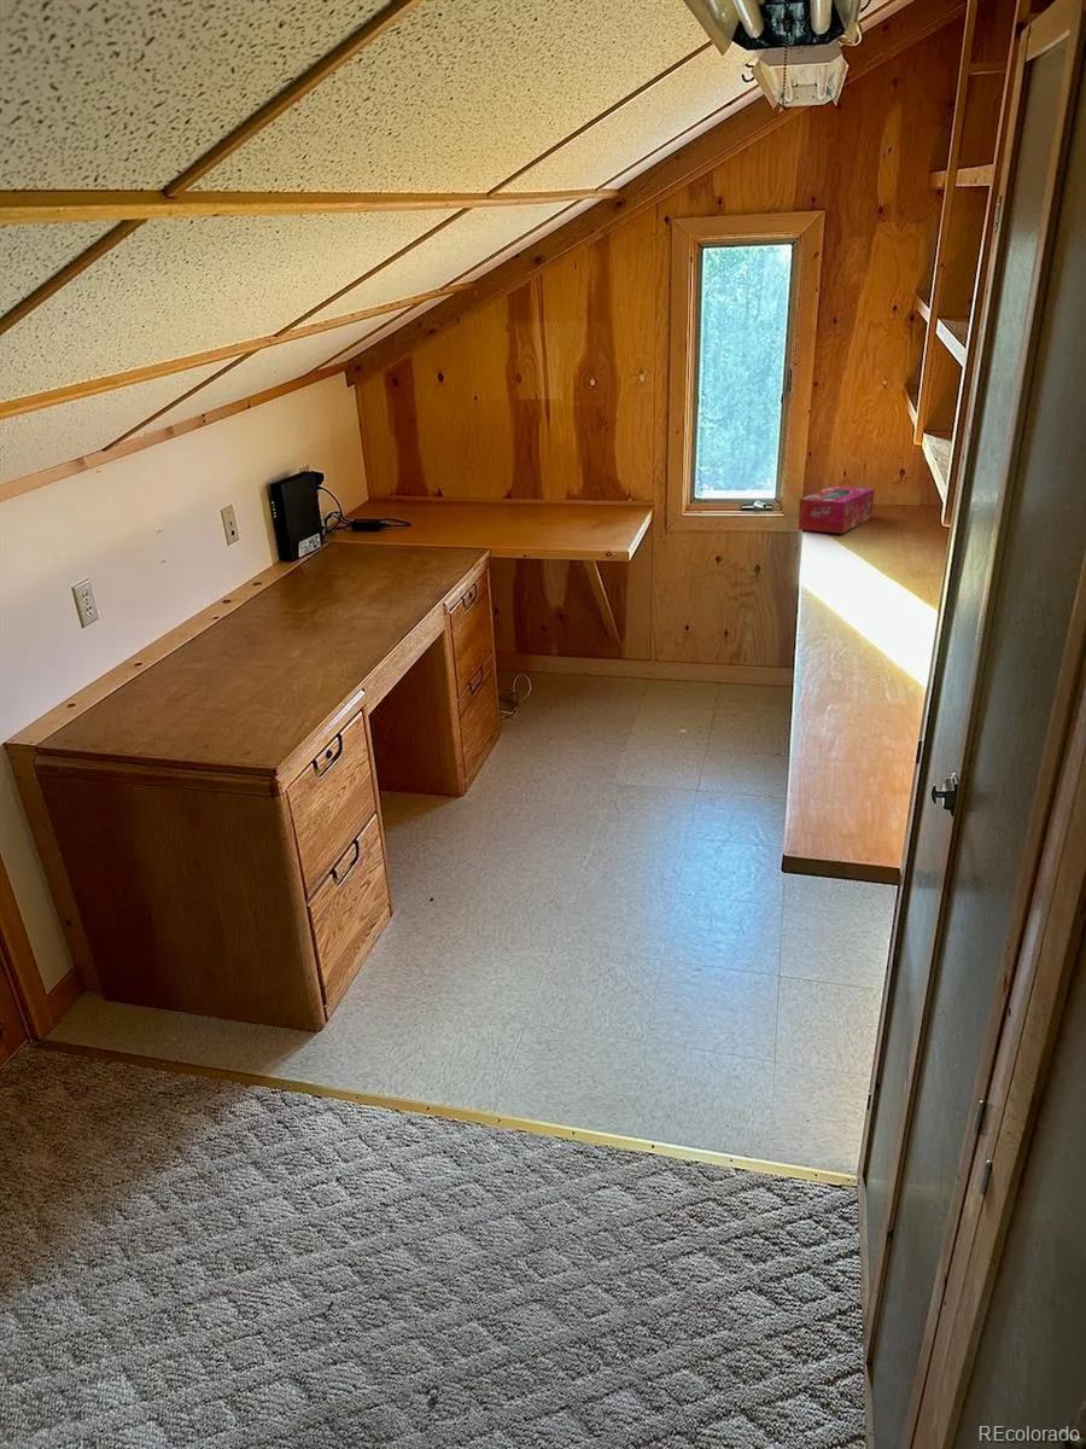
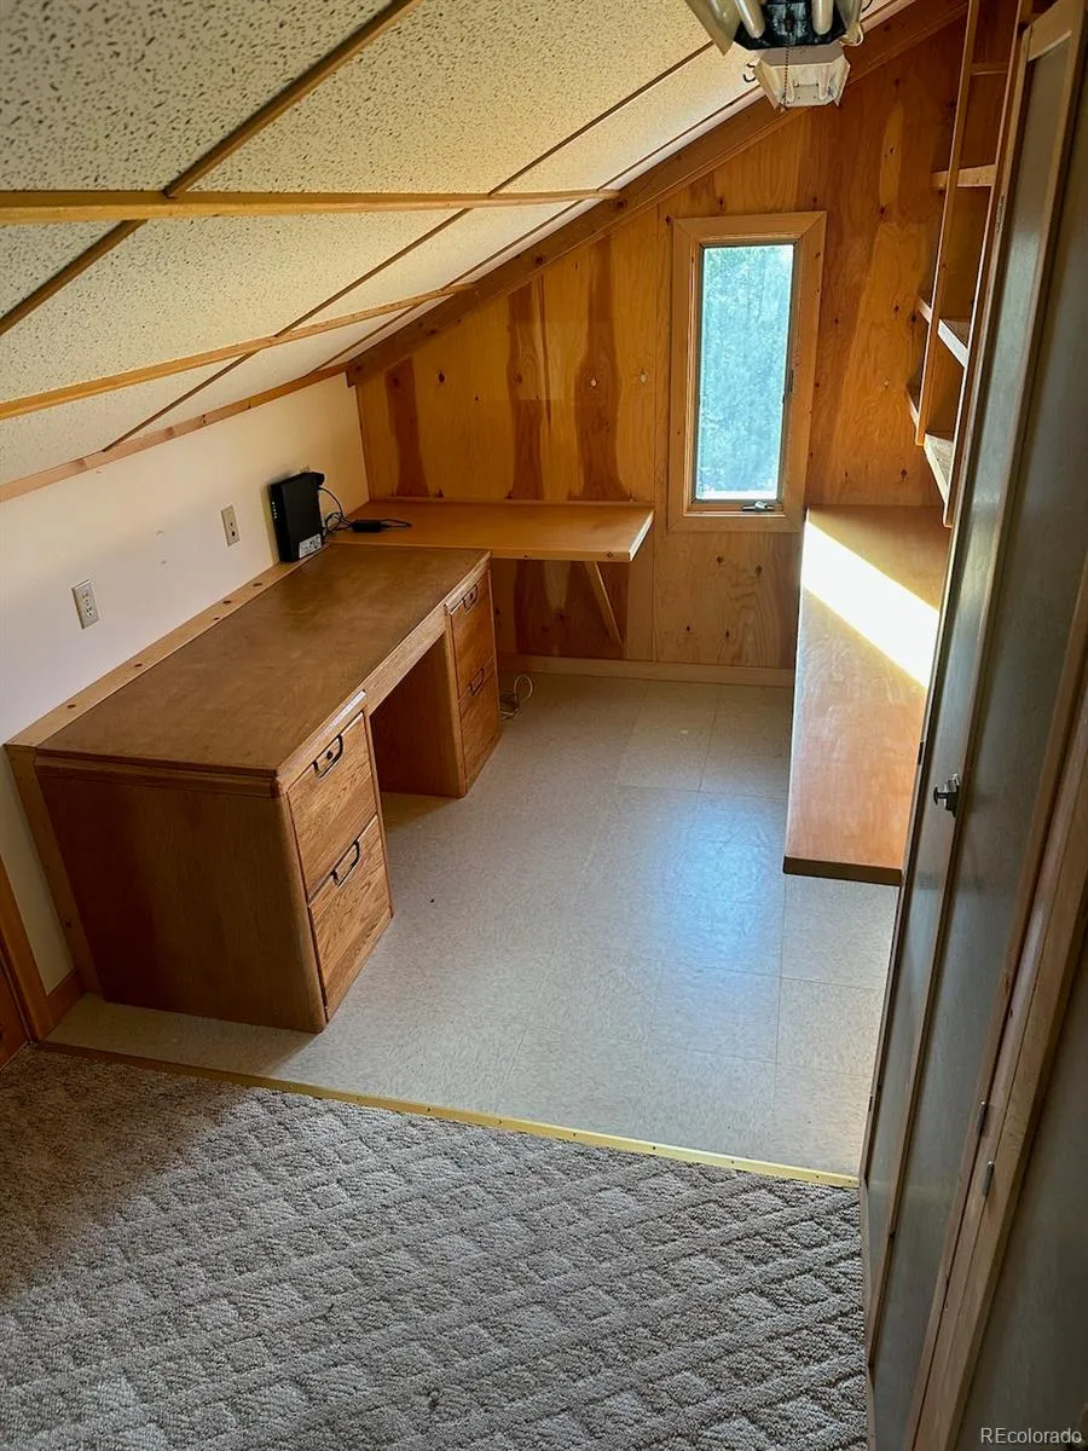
- tissue box (836, 508)
